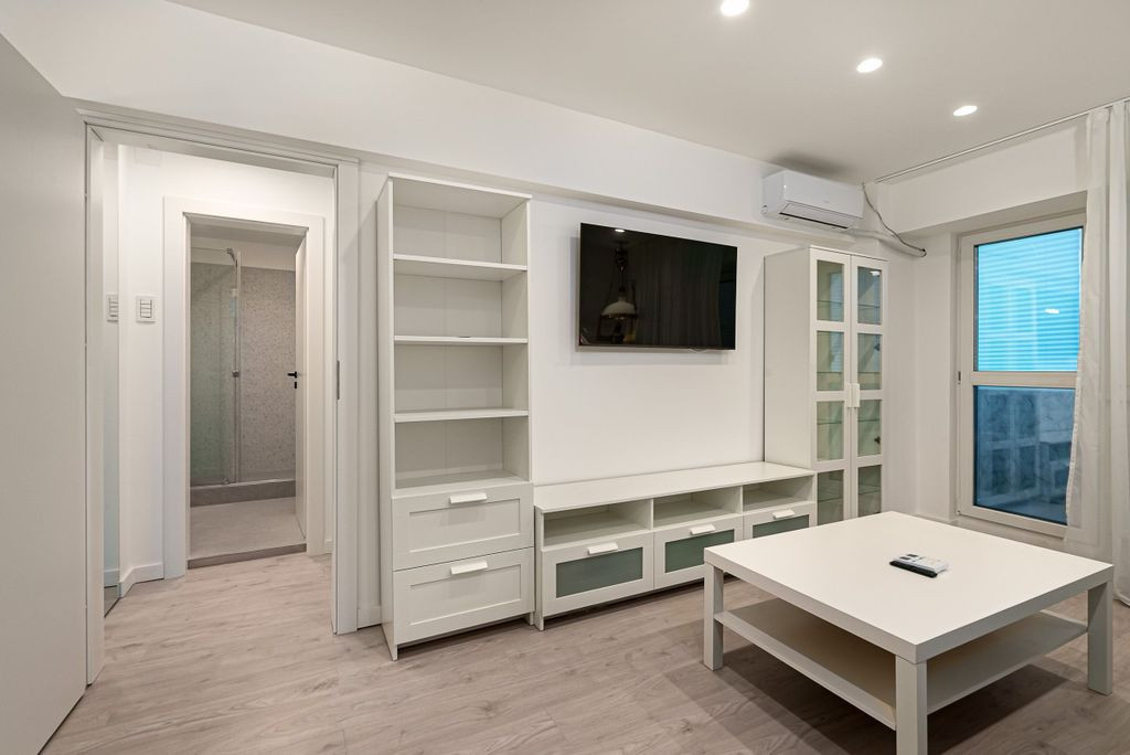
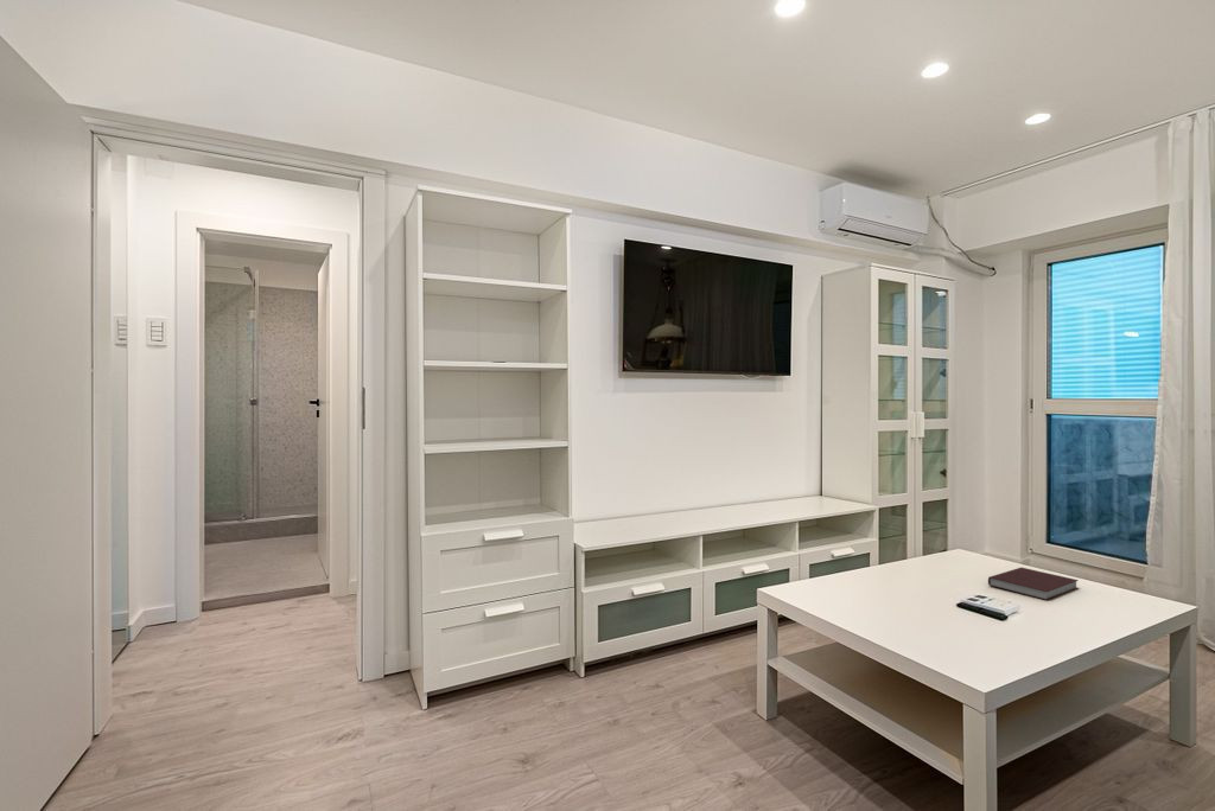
+ notebook (1032, 582)
